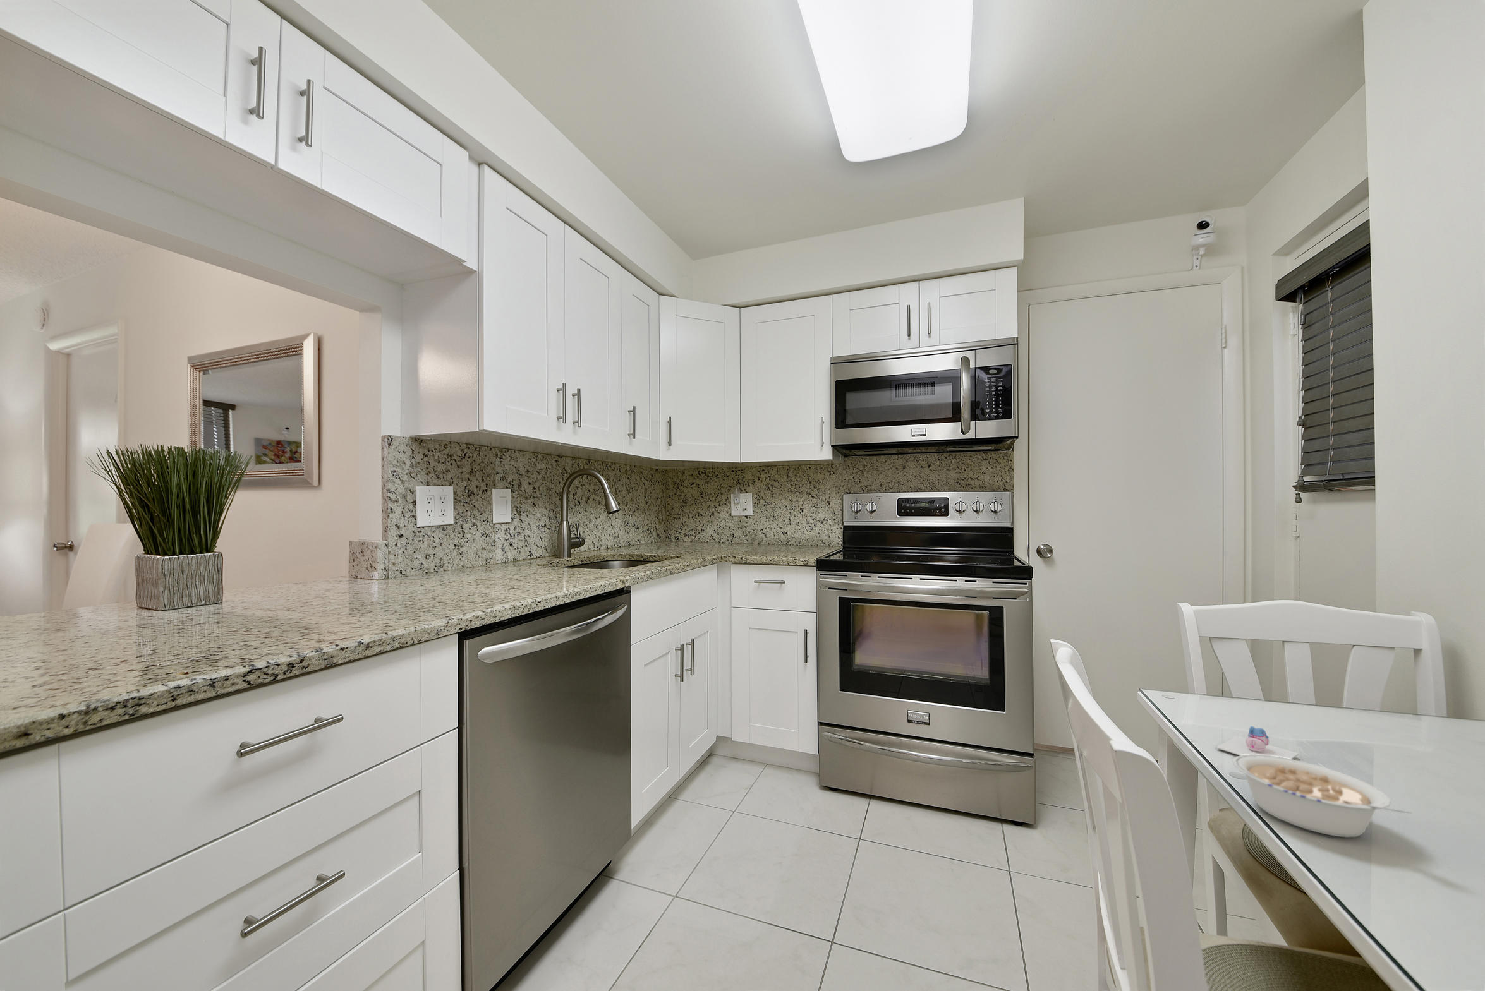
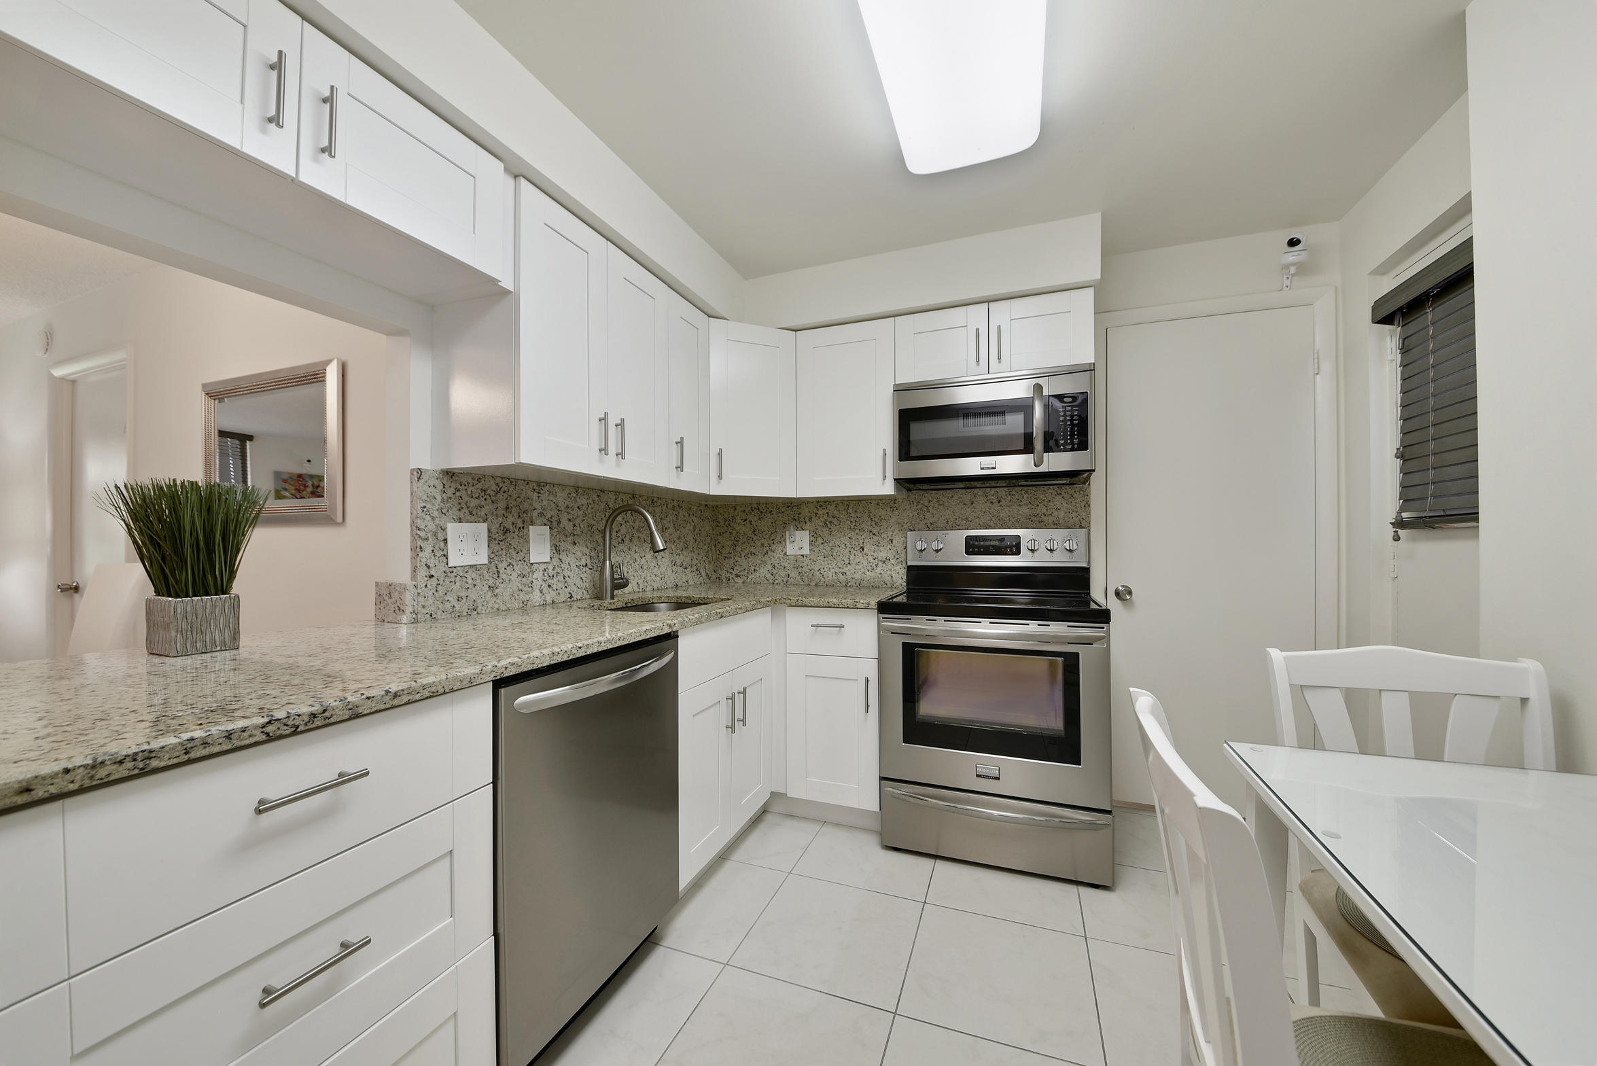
- frog figurine (1256, 740)
- legume (1312, 794)
